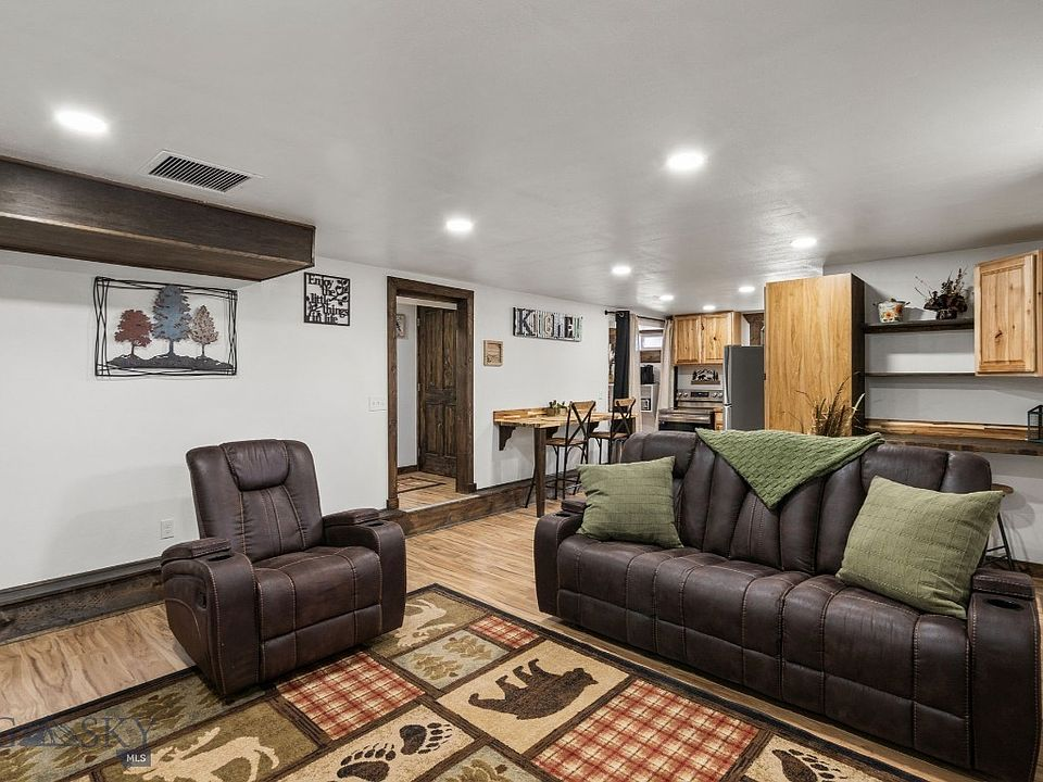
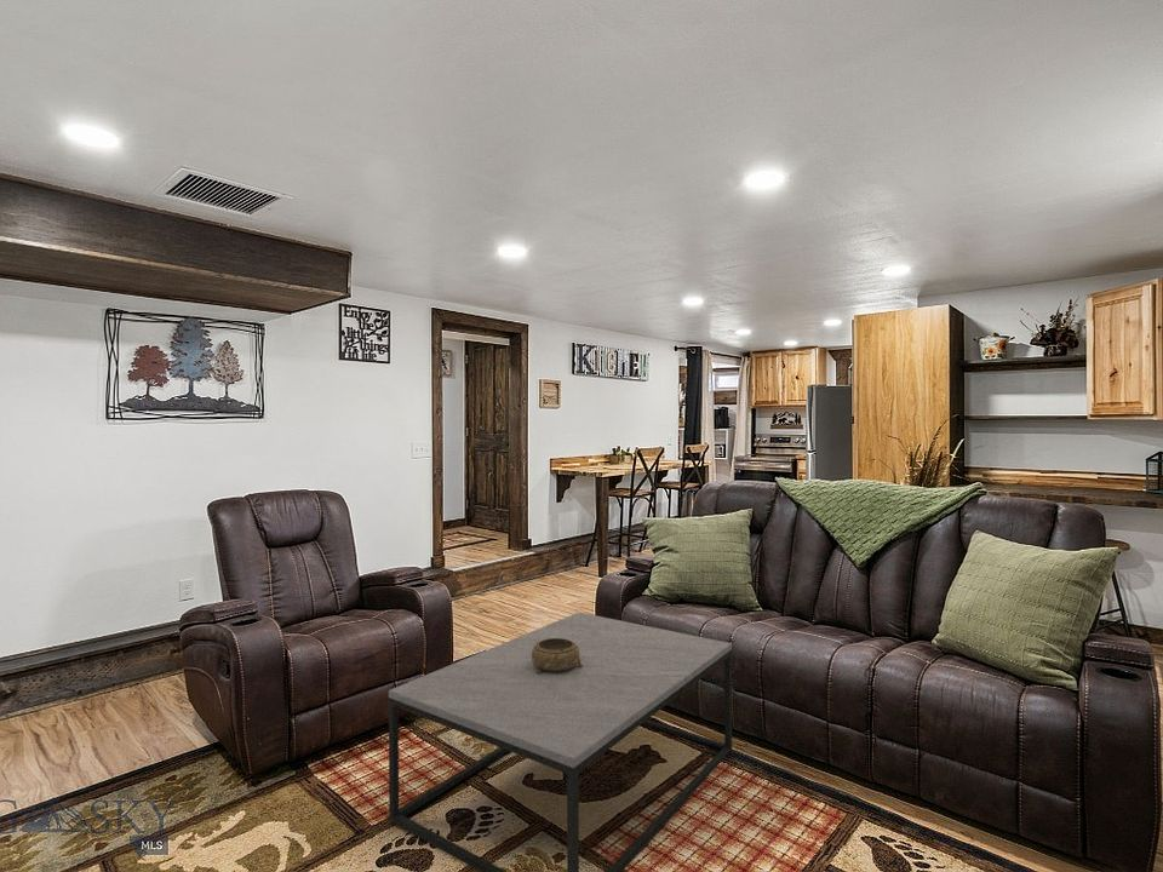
+ decorative bowl (554, 654)
+ coffee table (577, 723)
